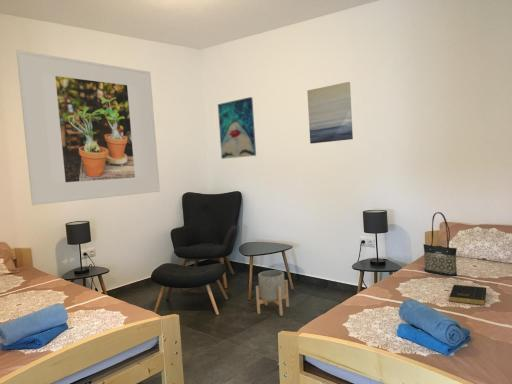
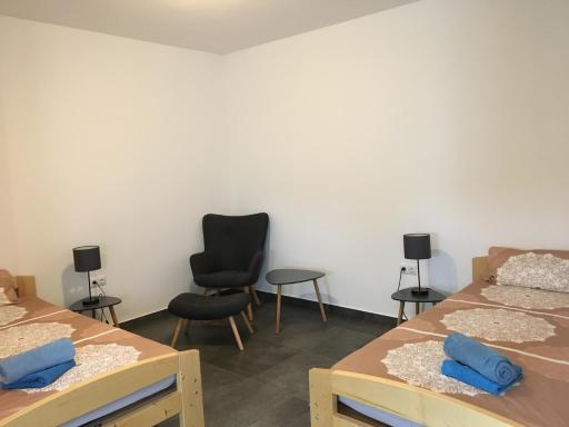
- wall art (329, 114)
- wall art (236, 129)
- tote bag (439, 246)
- planter (272, 292)
- book (468, 293)
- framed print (97, 130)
